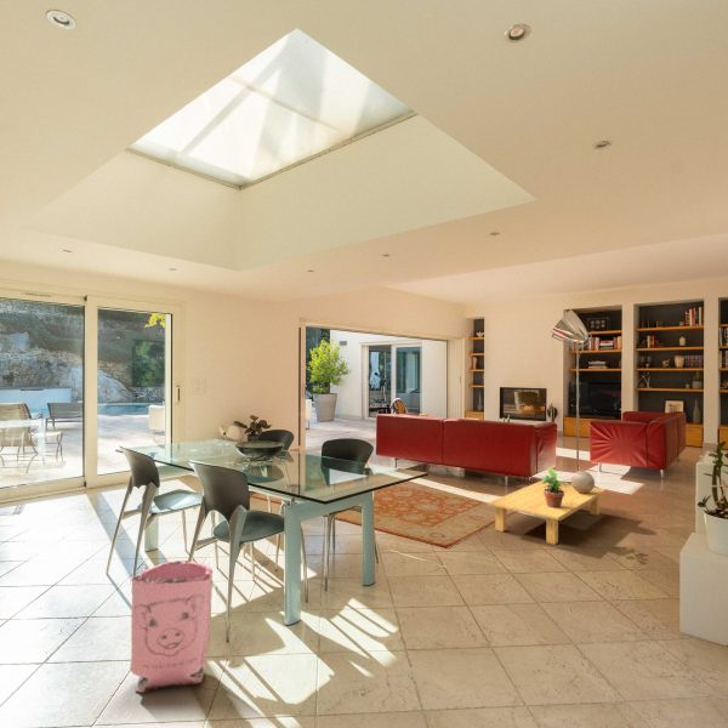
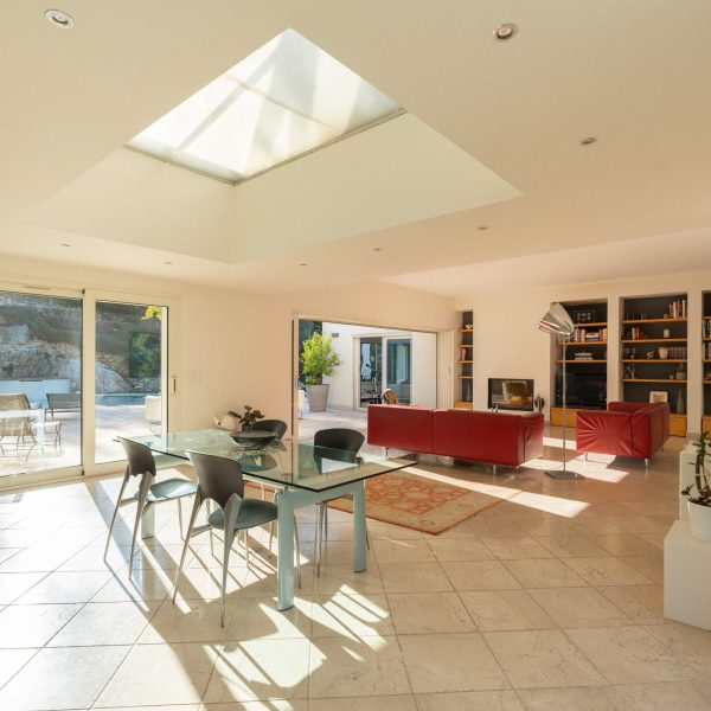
- potted plant (556, 489)
- decorative sphere (582, 482)
- coffee table (550, 508)
- bag (172, 624)
